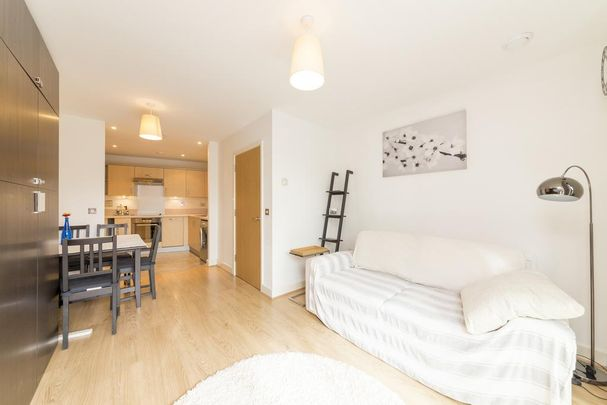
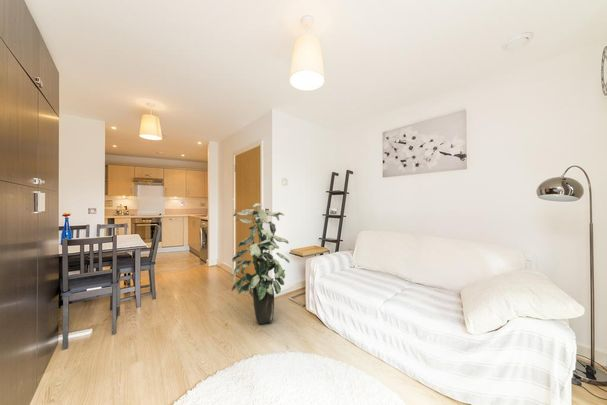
+ indoor plant (259, 261)
